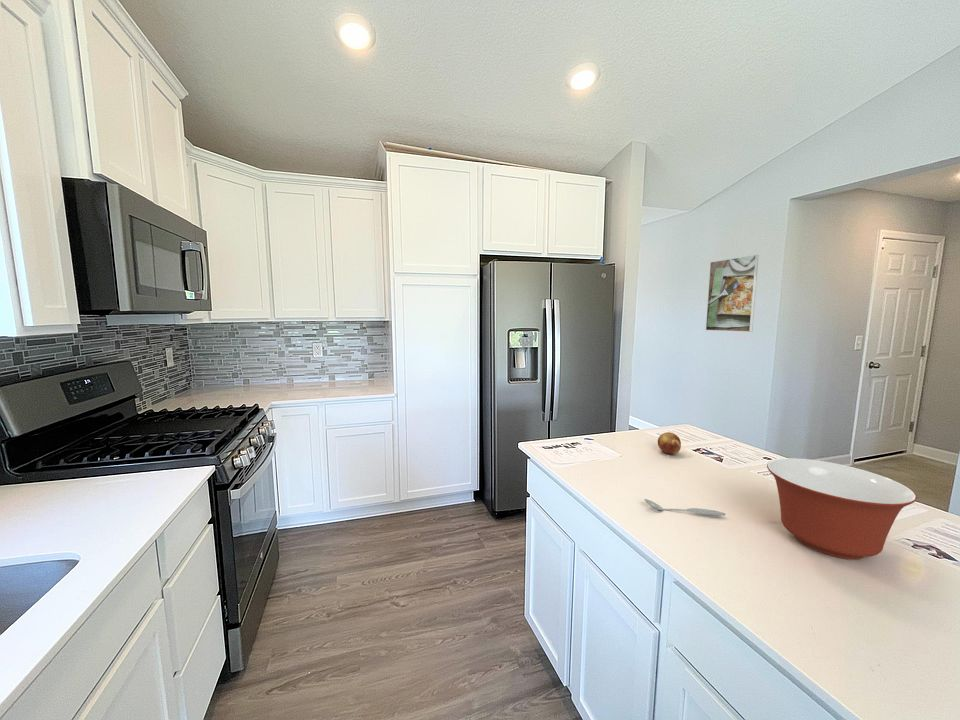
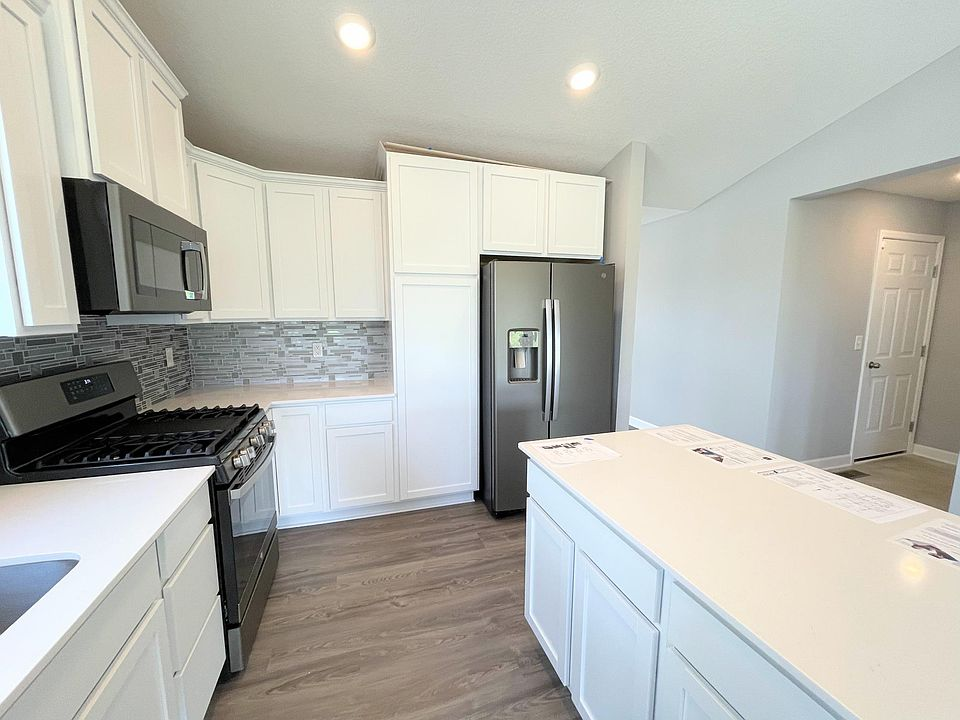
- fruit (669, 443)
- spoon (683, 509)
- mixing bowl (831, 510)
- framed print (730, 295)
